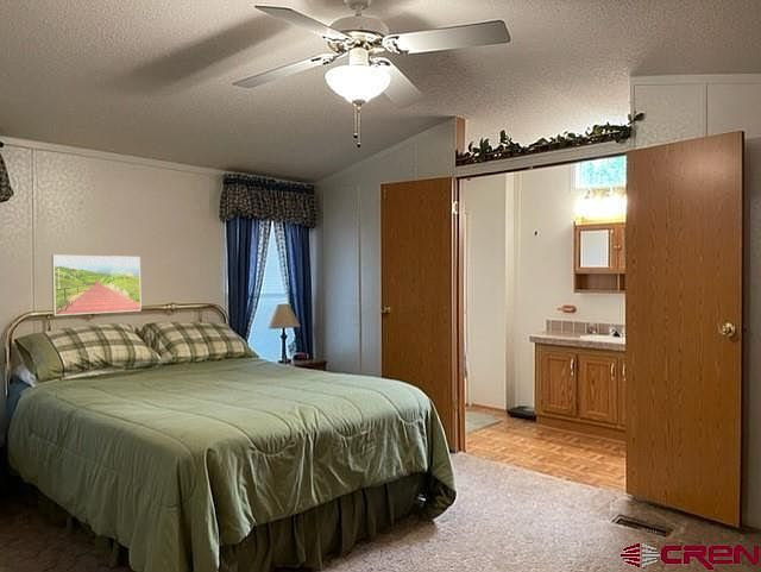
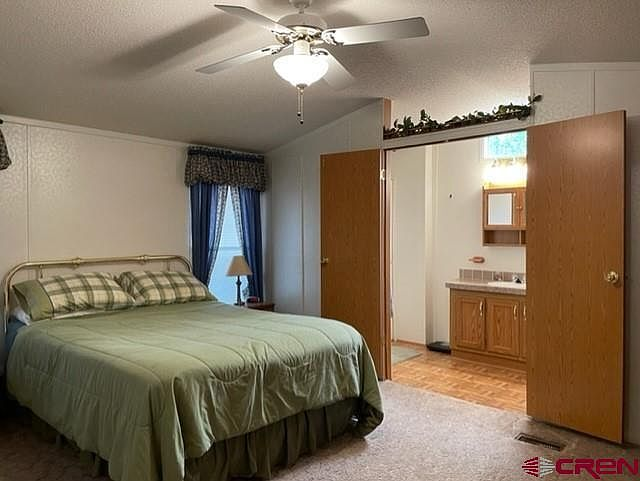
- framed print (99, 284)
